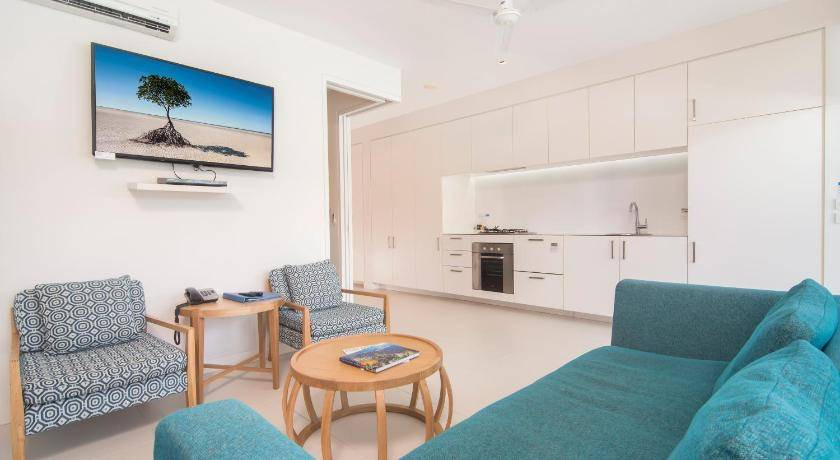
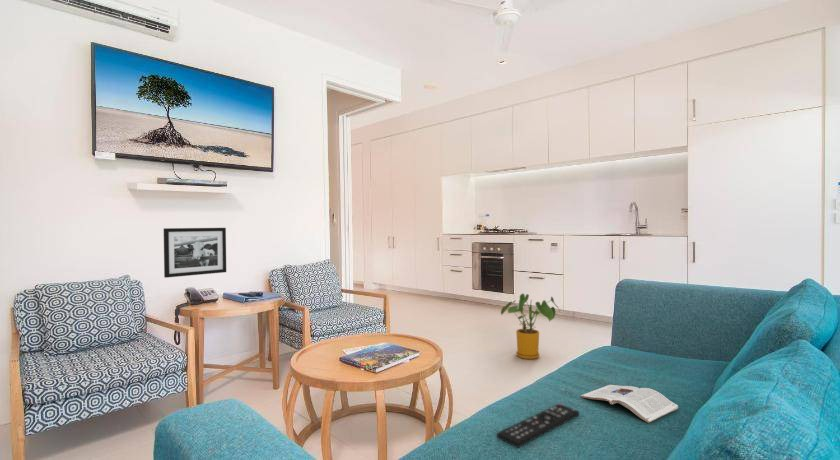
+ picture frame (196, 251)
+ magazine (627, 397)
+ remote control (540, 423)
+ house plant (530, 325)
